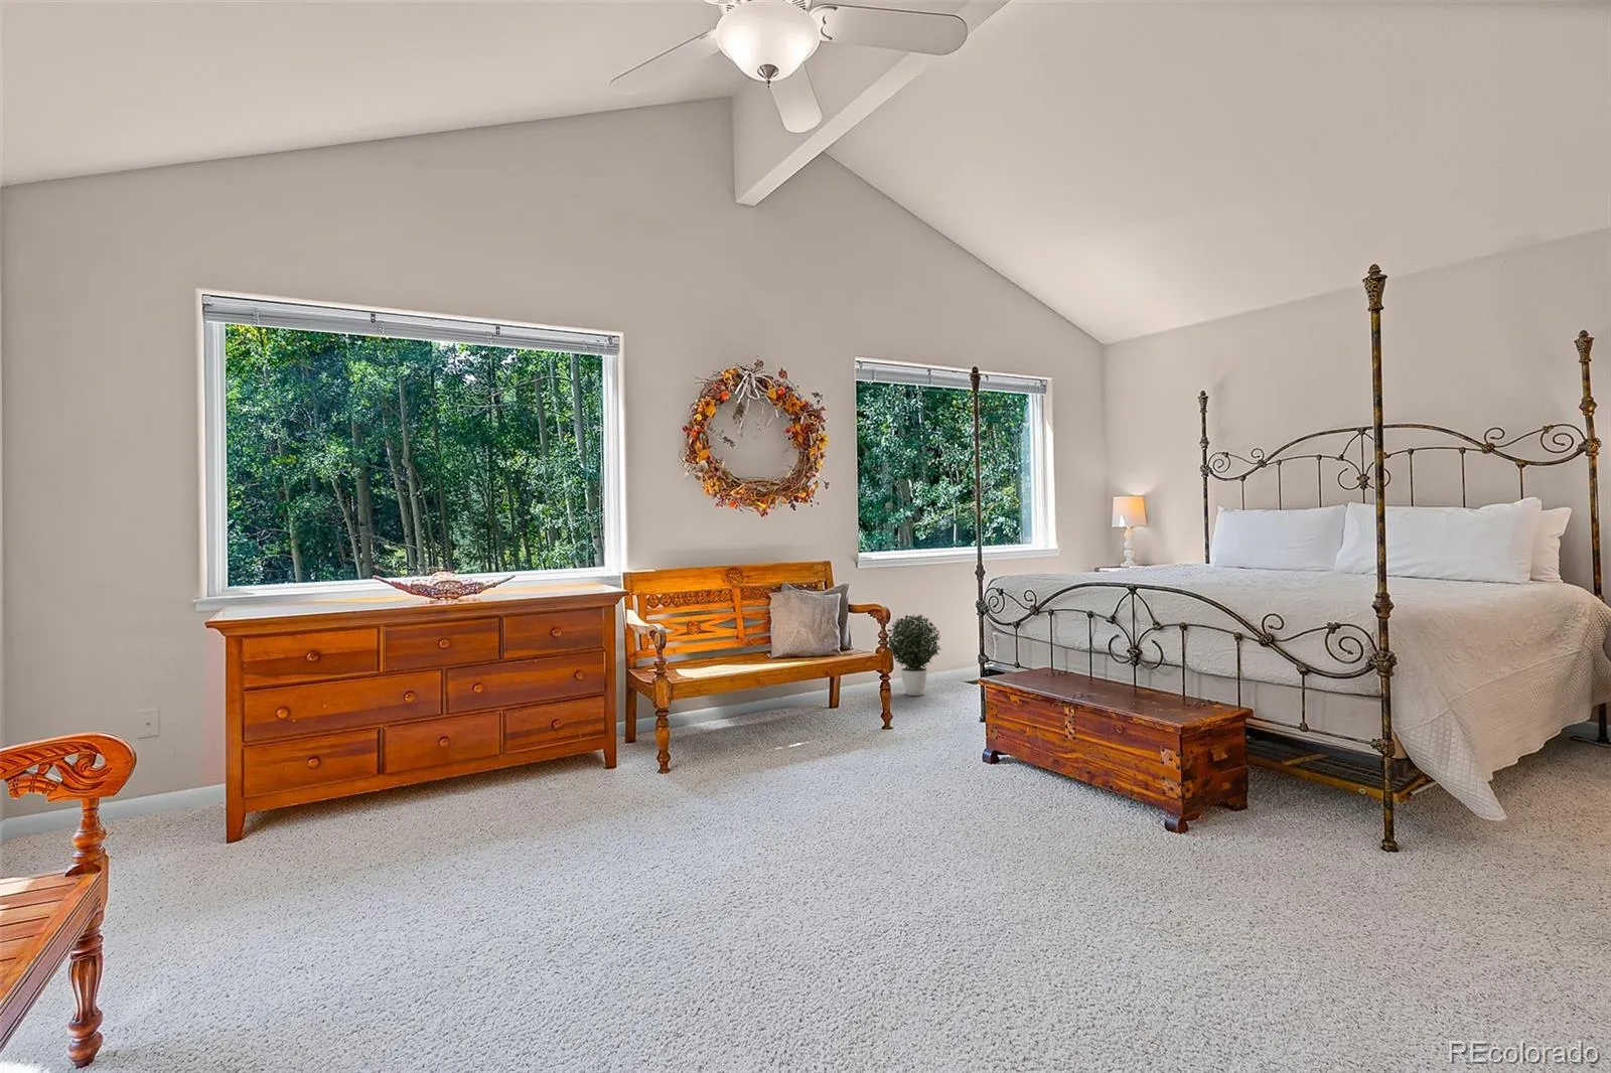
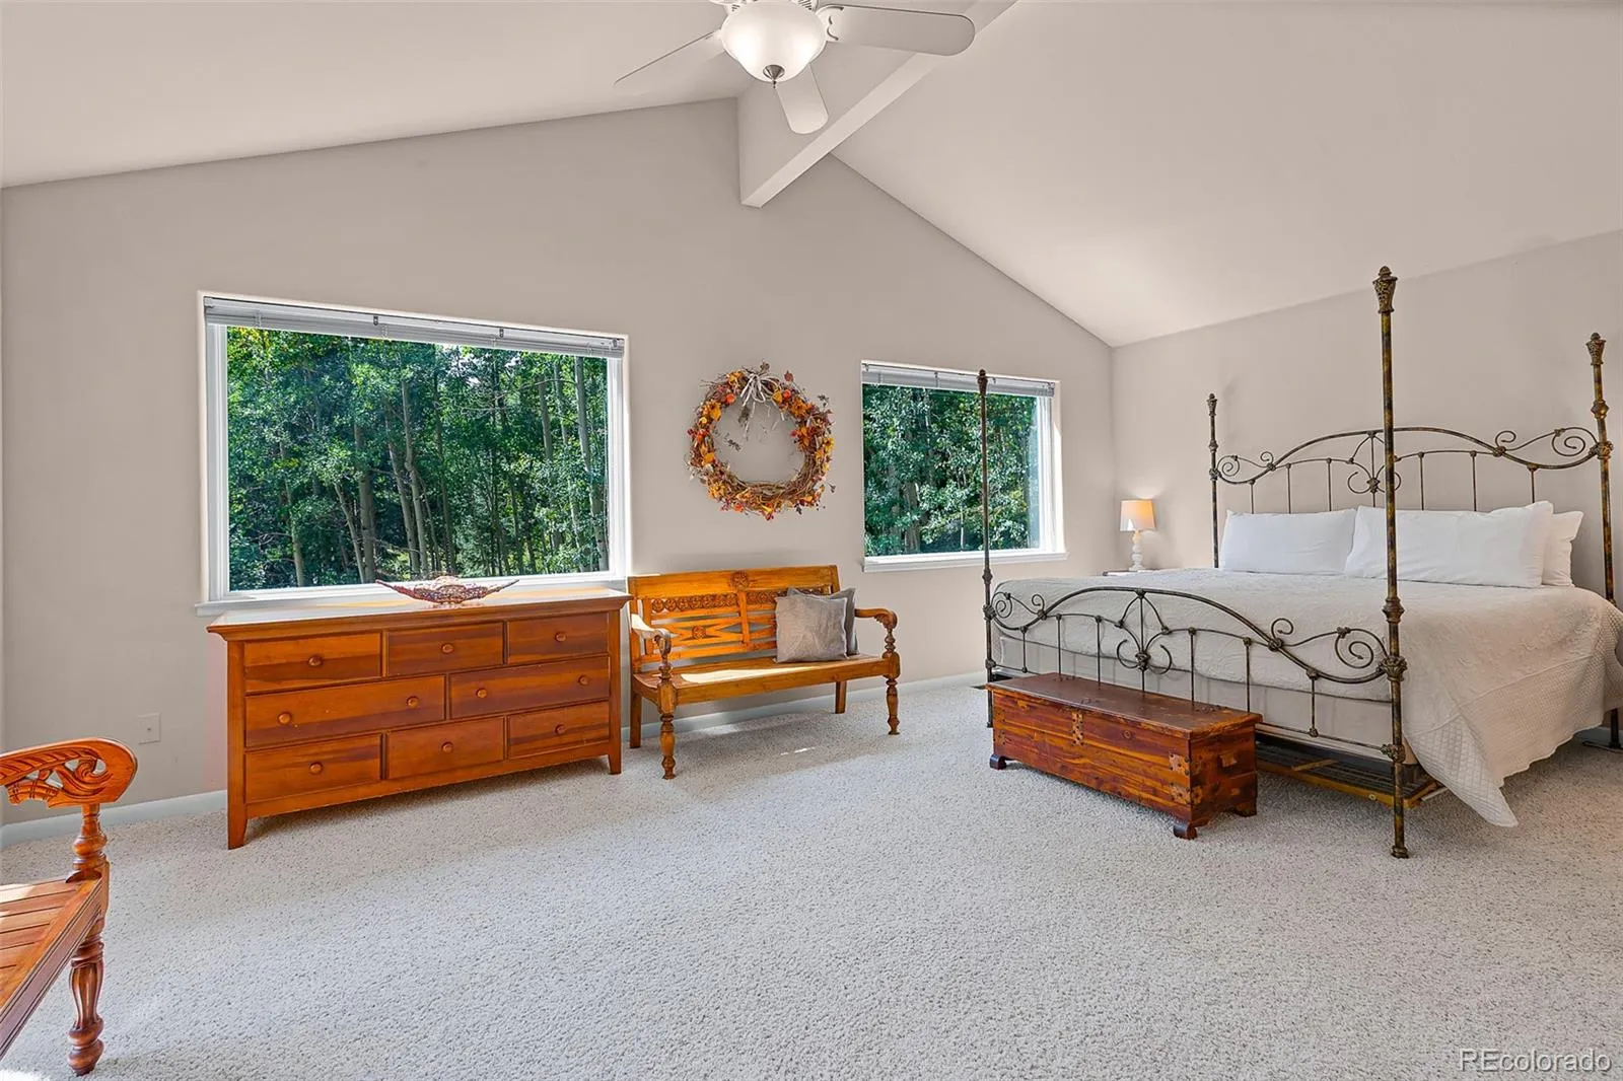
- potted plant (914, 654)
